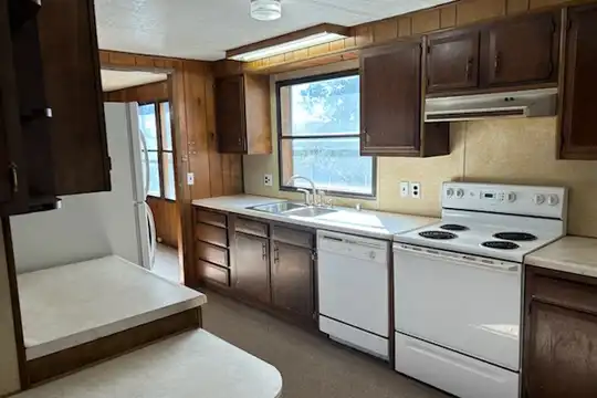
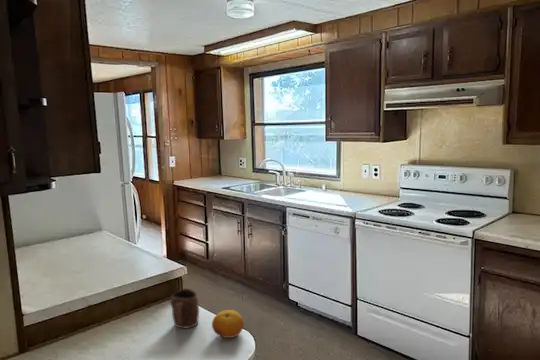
+ fruit (227, 323)
+ mug (183, 311)
